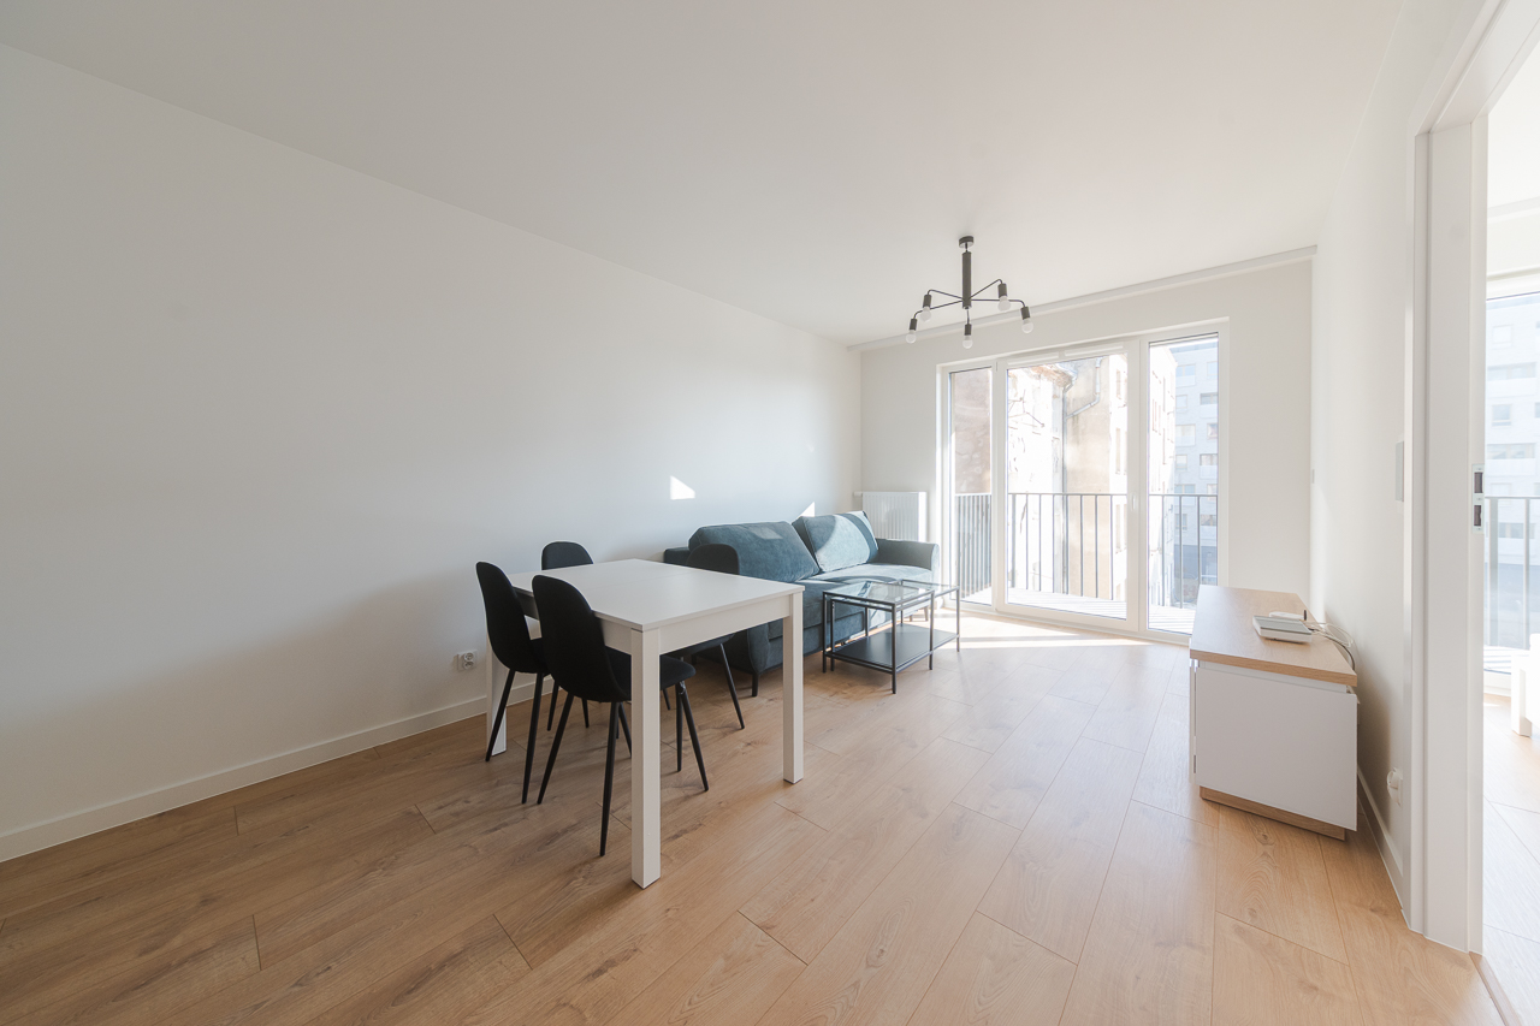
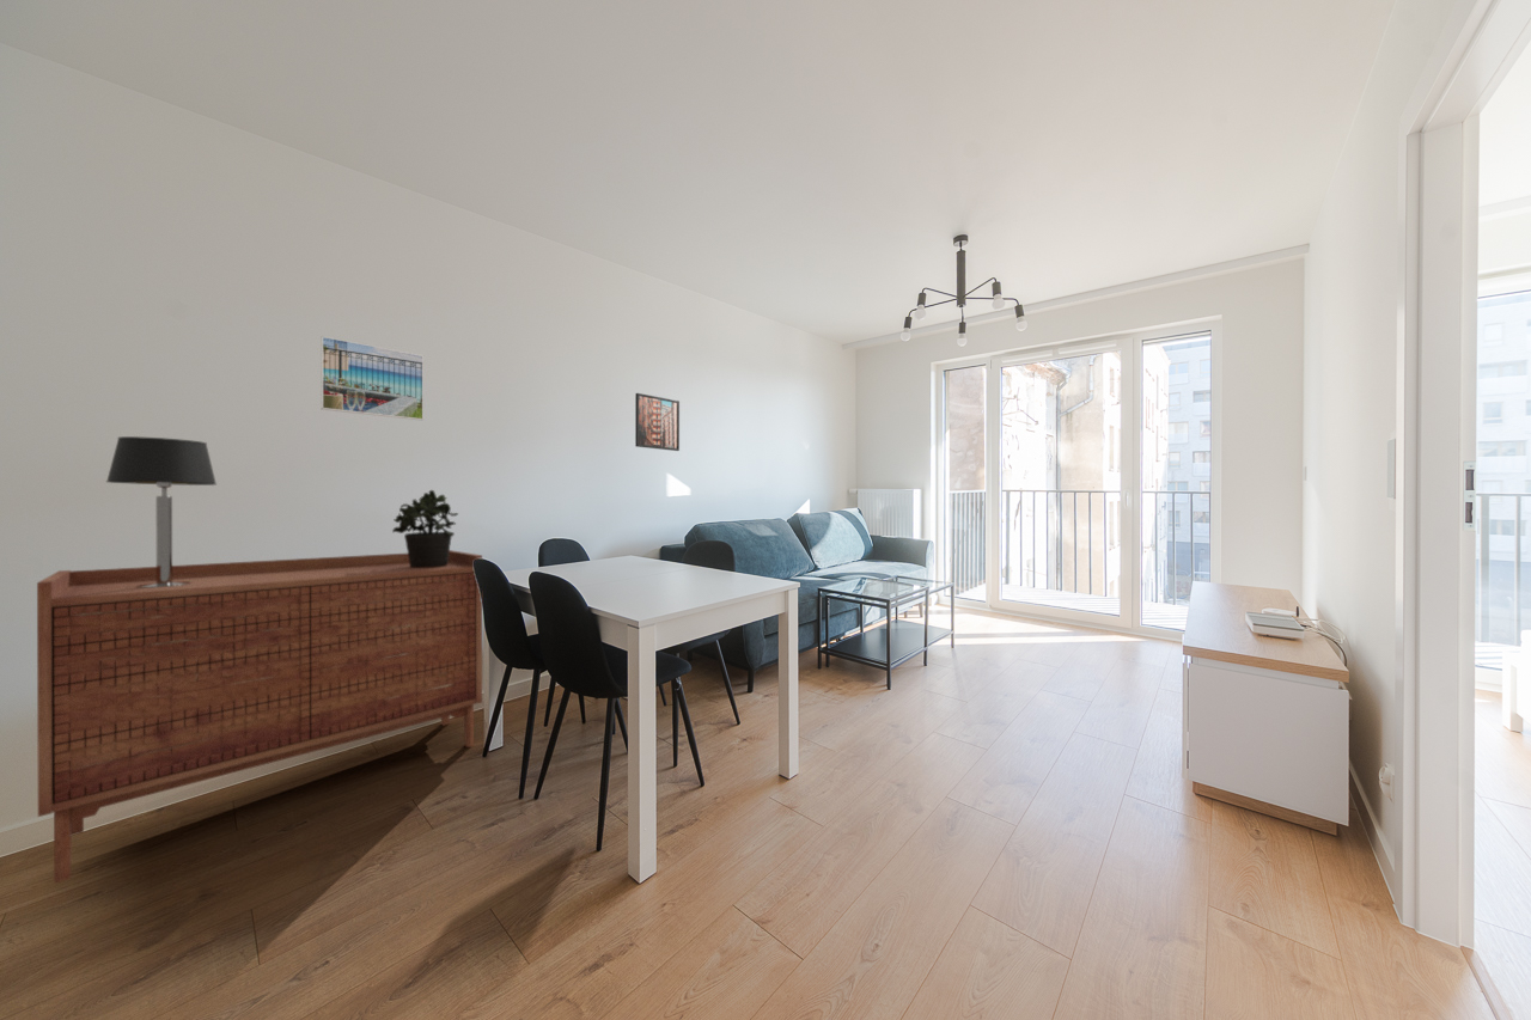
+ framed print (374, 380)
+ sideboard (301, 673)
+ potted plant (428, 527)
+ table lamp (164, 512)
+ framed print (658, 422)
